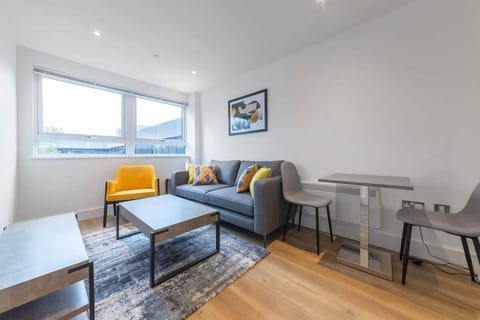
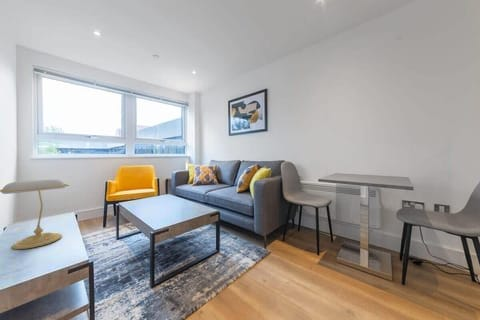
+ desk lamp (40, 210)
